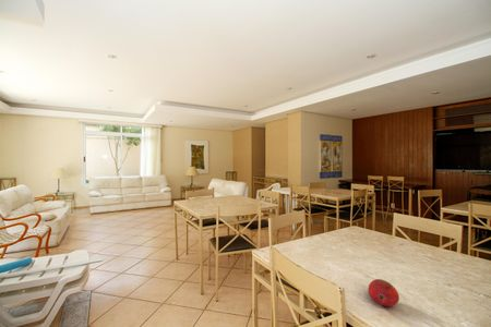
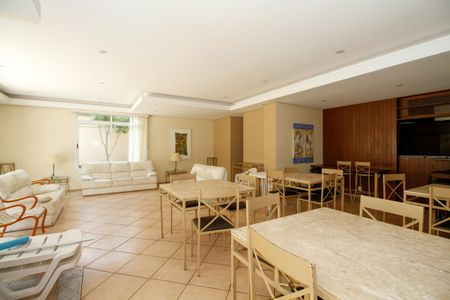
- fruit (382, 291)
